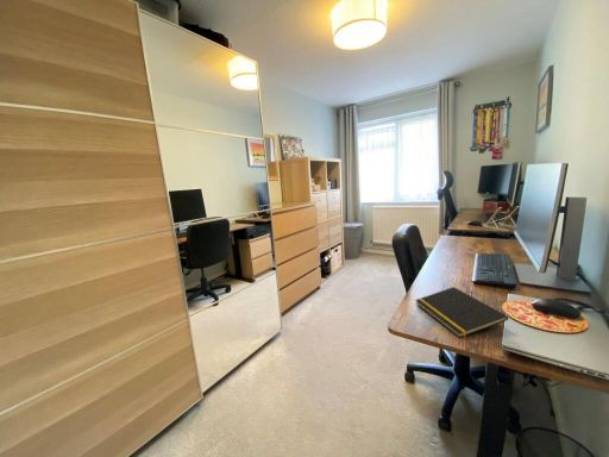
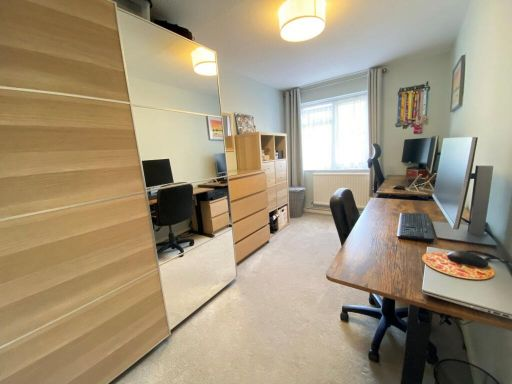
- notepad (456, 308)
